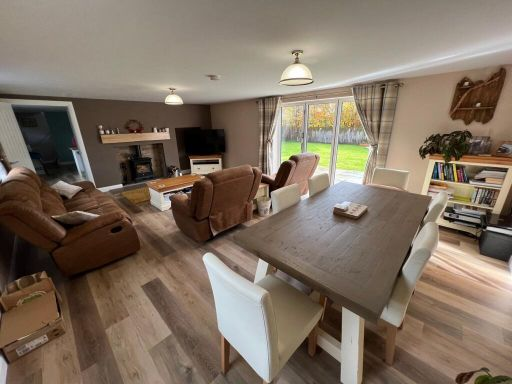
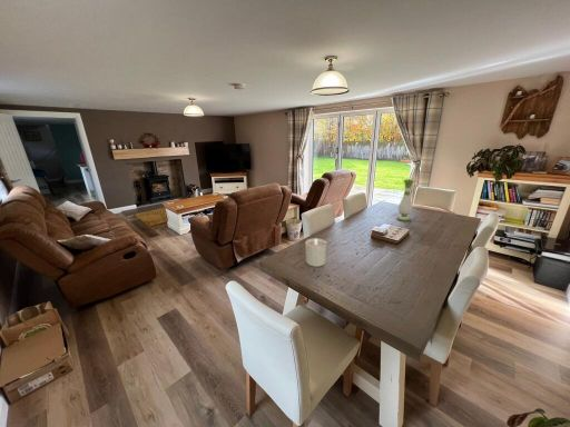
+ vase (405, 200)
+ candle (315, 250)
